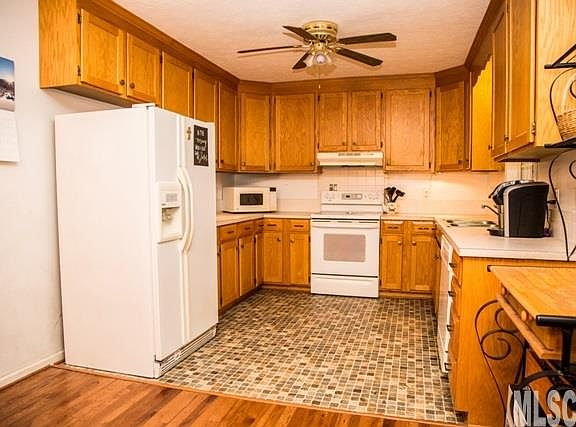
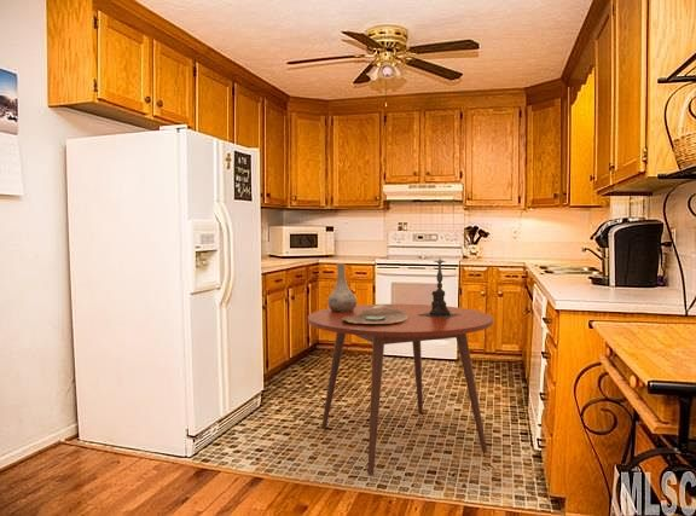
+ decorative bowl (375, 314)
+ dining table (414, 371)
+ vase (342, 286)
+ candle holder (439, 283)
